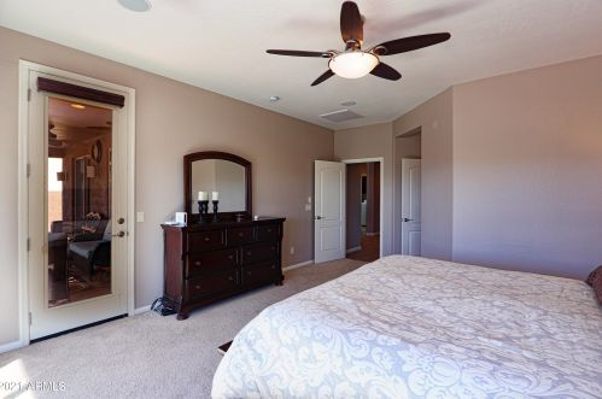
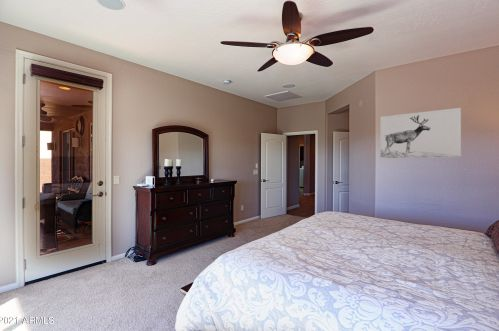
+ wall art (417, 135)
